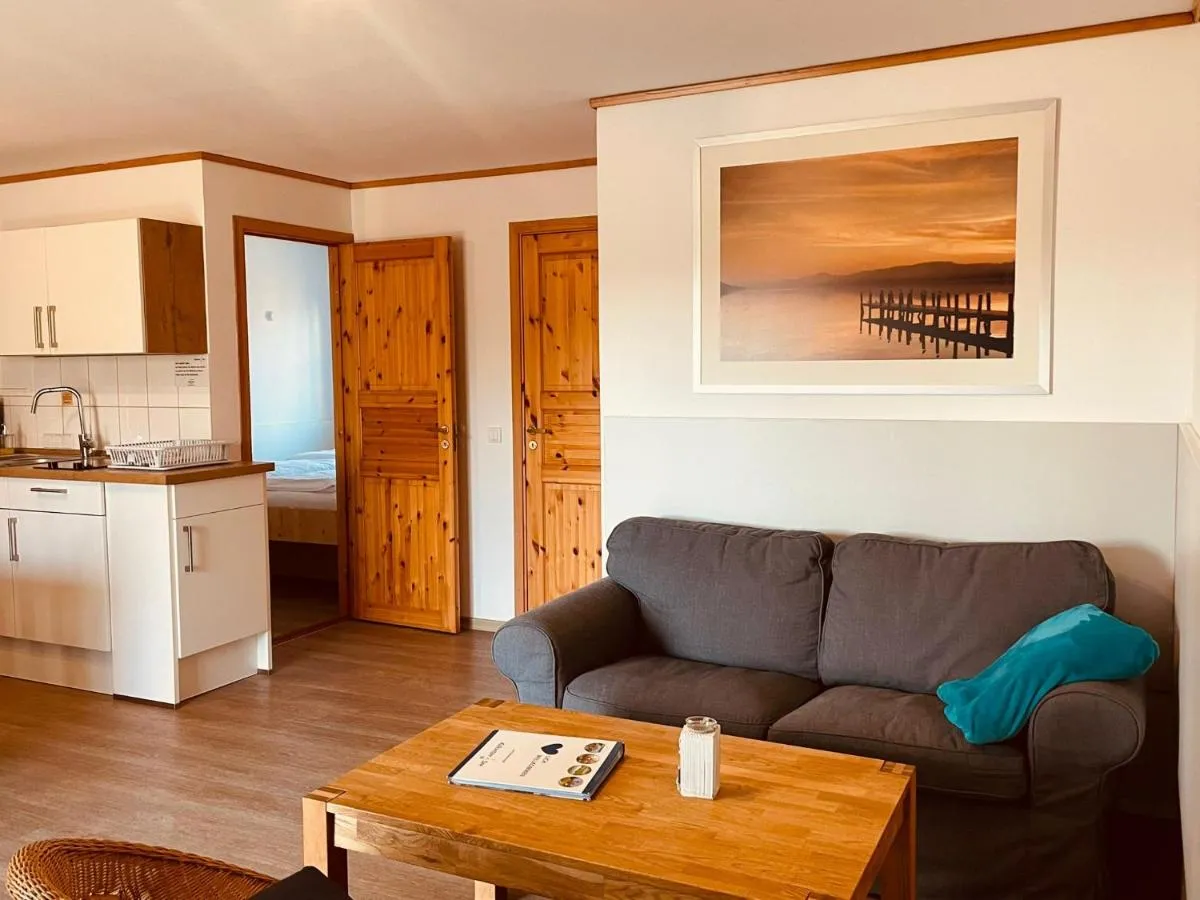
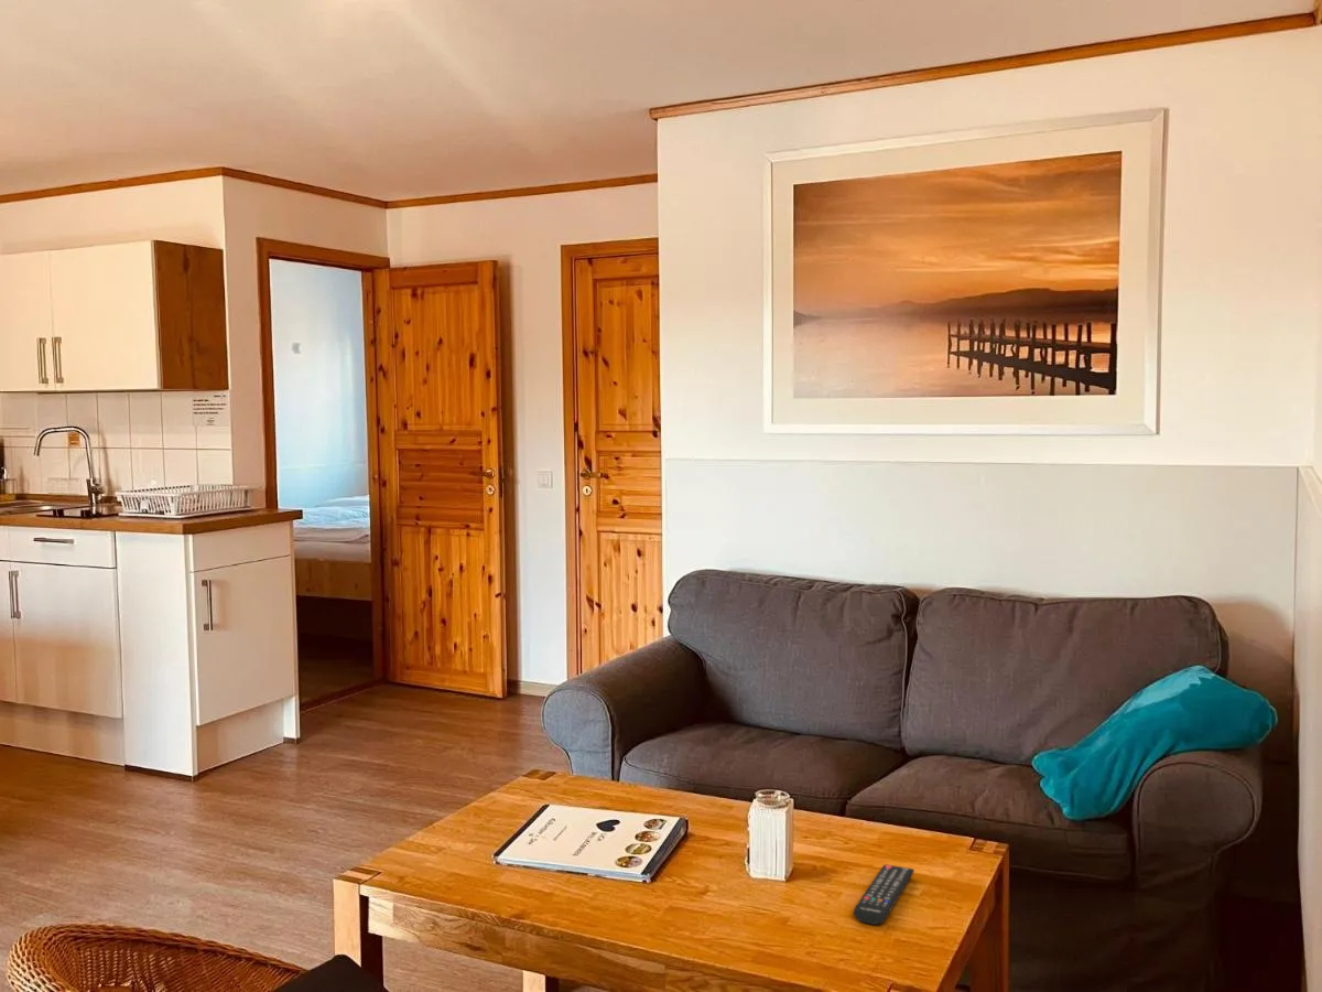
+ remote control (885, 892)
